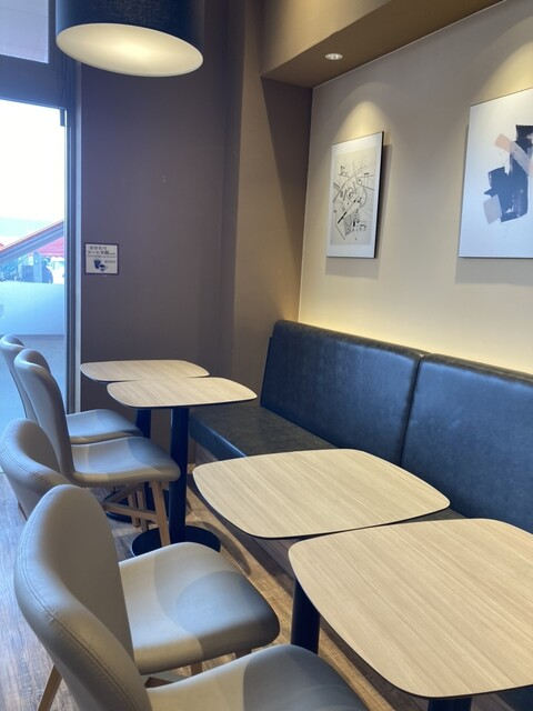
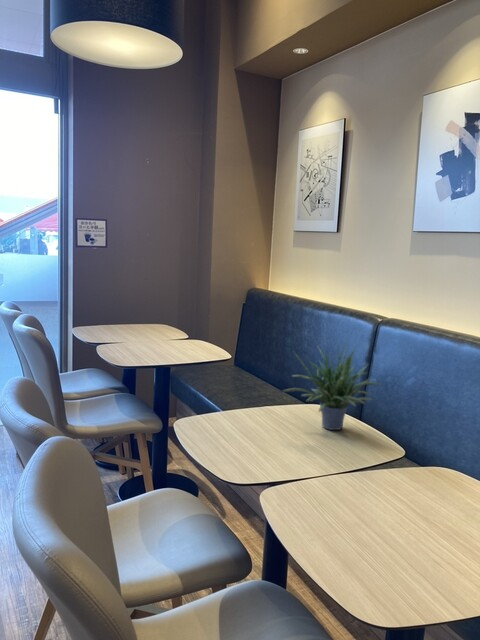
+ potted plant (331, 379)
